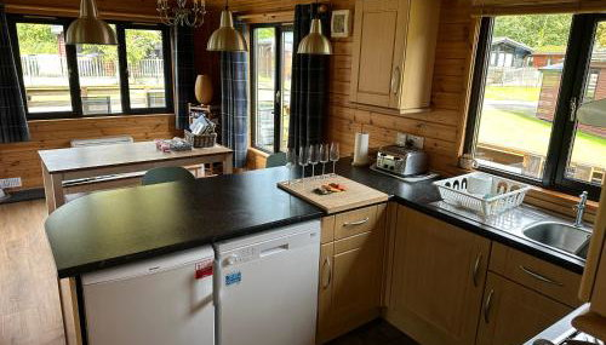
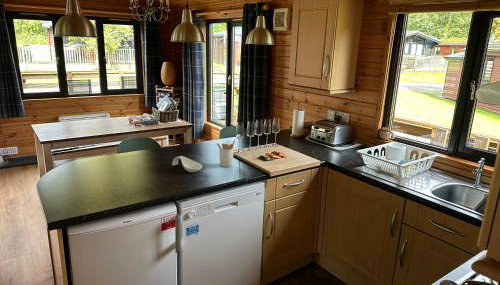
+ utensil holder (226, 153)
+ spoon rest (186, 163)
